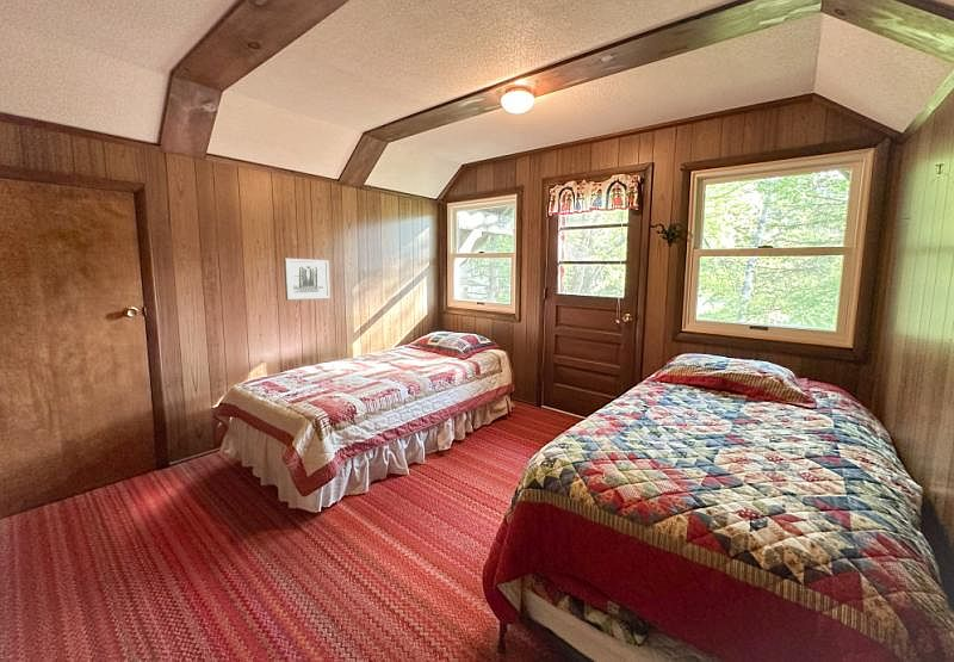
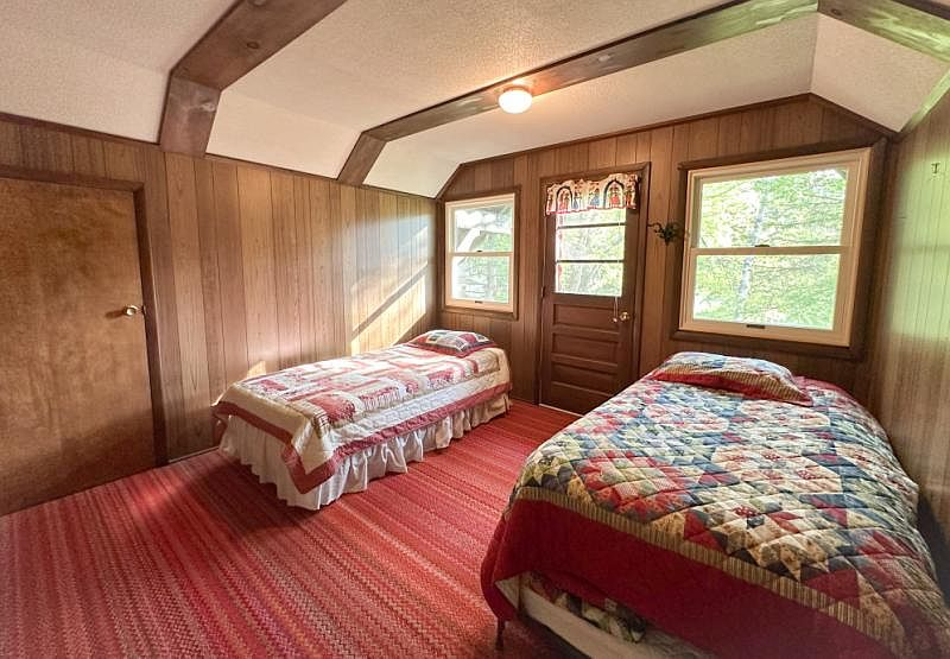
- wall art (308, 279)
